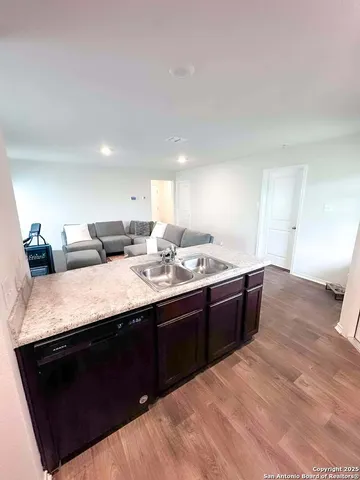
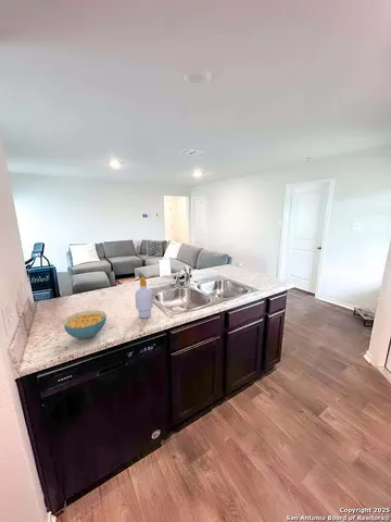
+ soap bottle (143, 297)
+ cereal bowl (86, 326)
